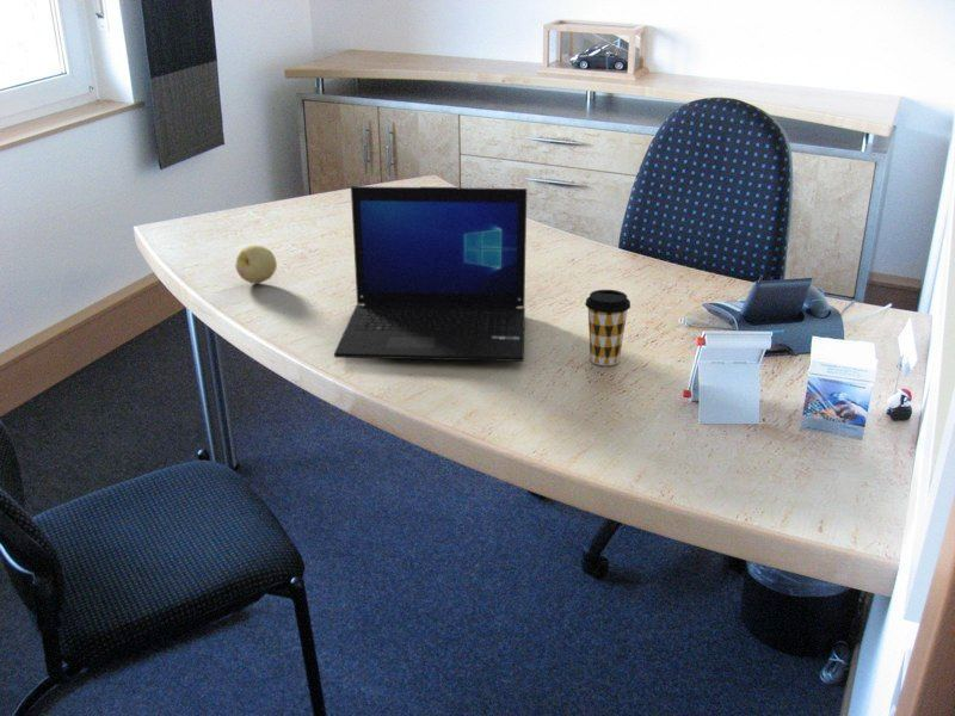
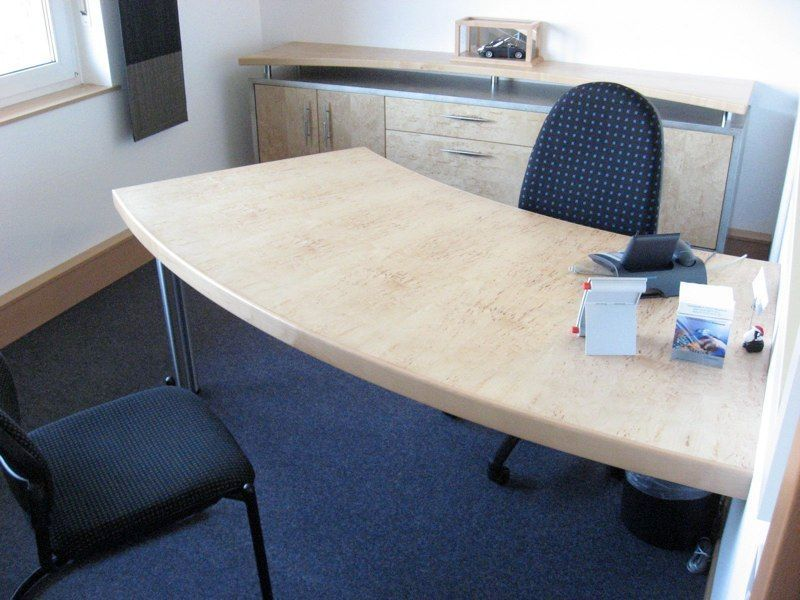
- fruit (255, 264)
- laptop (433, 271)
- coffee cup (606, 328)
